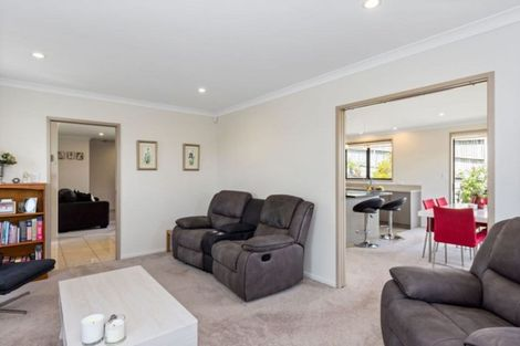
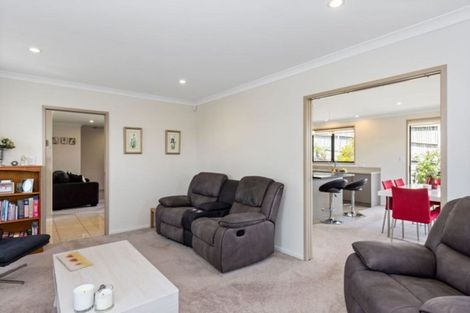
+ painting (74, 260)
